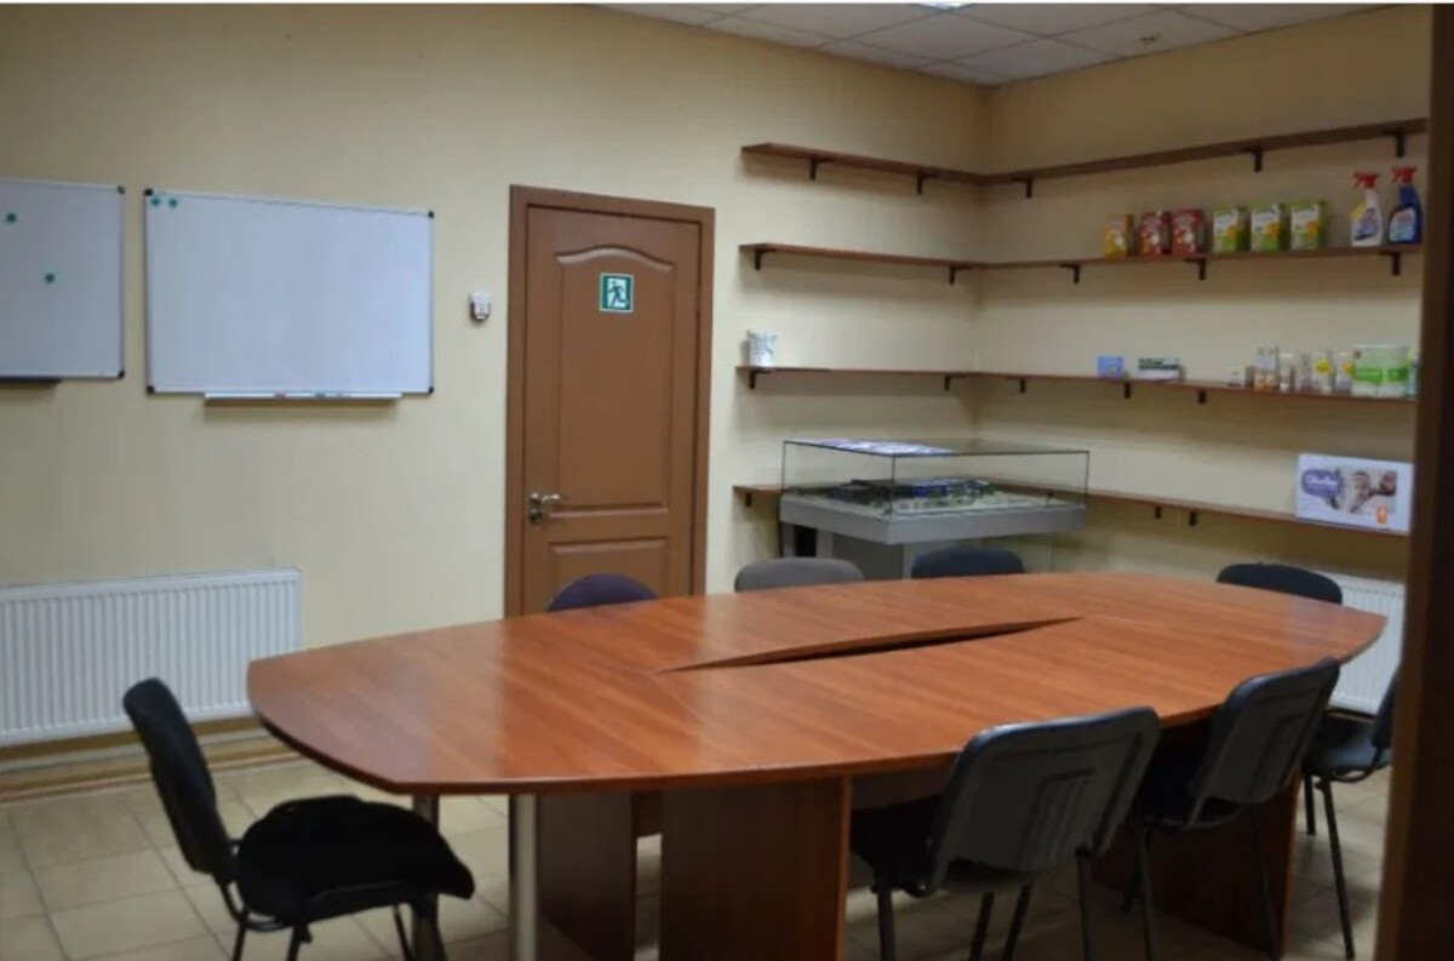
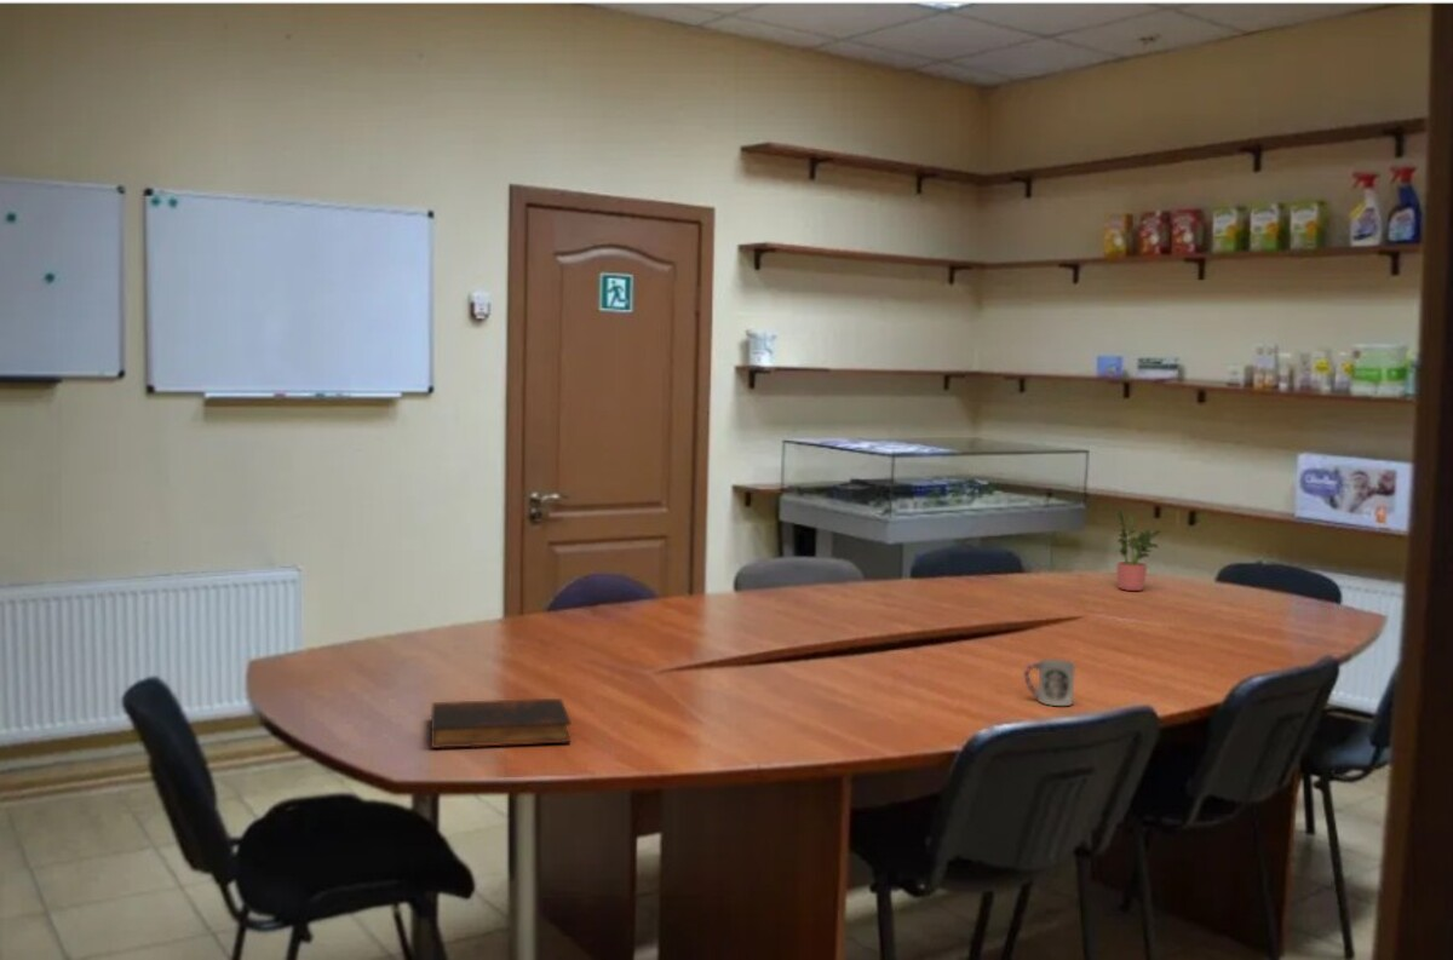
+ cup (1049, 680)
+ potted plant (1144, 550)
+ book (499, 722)
